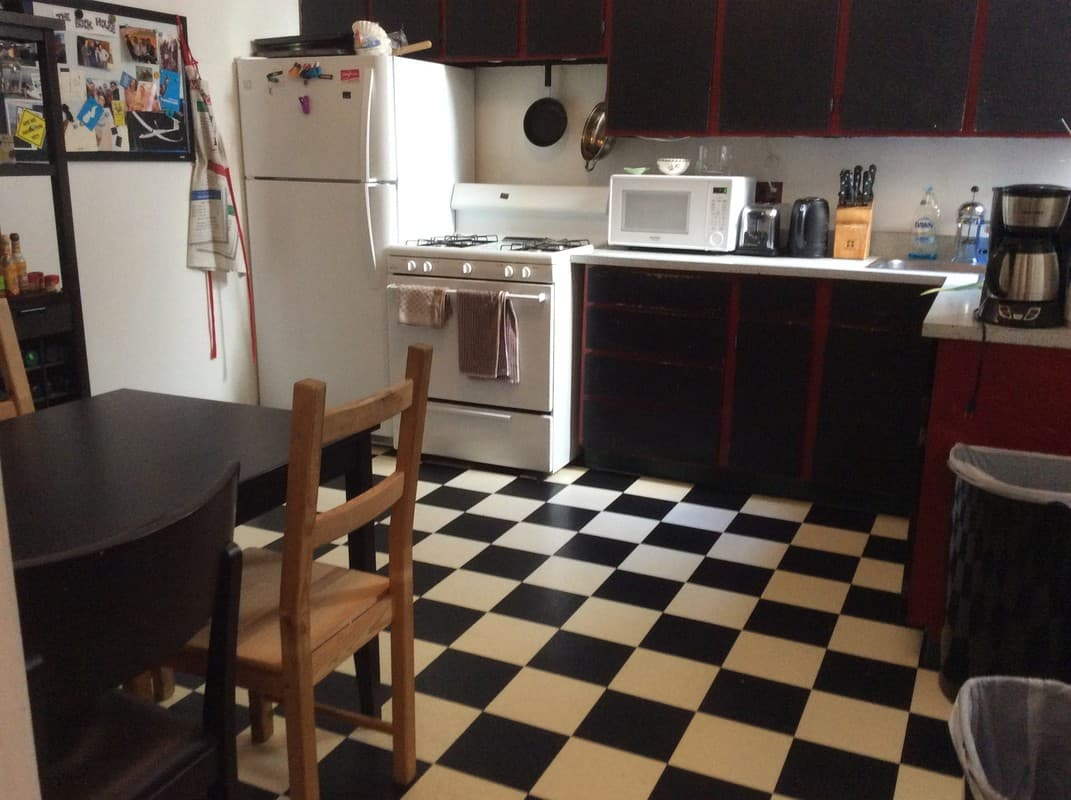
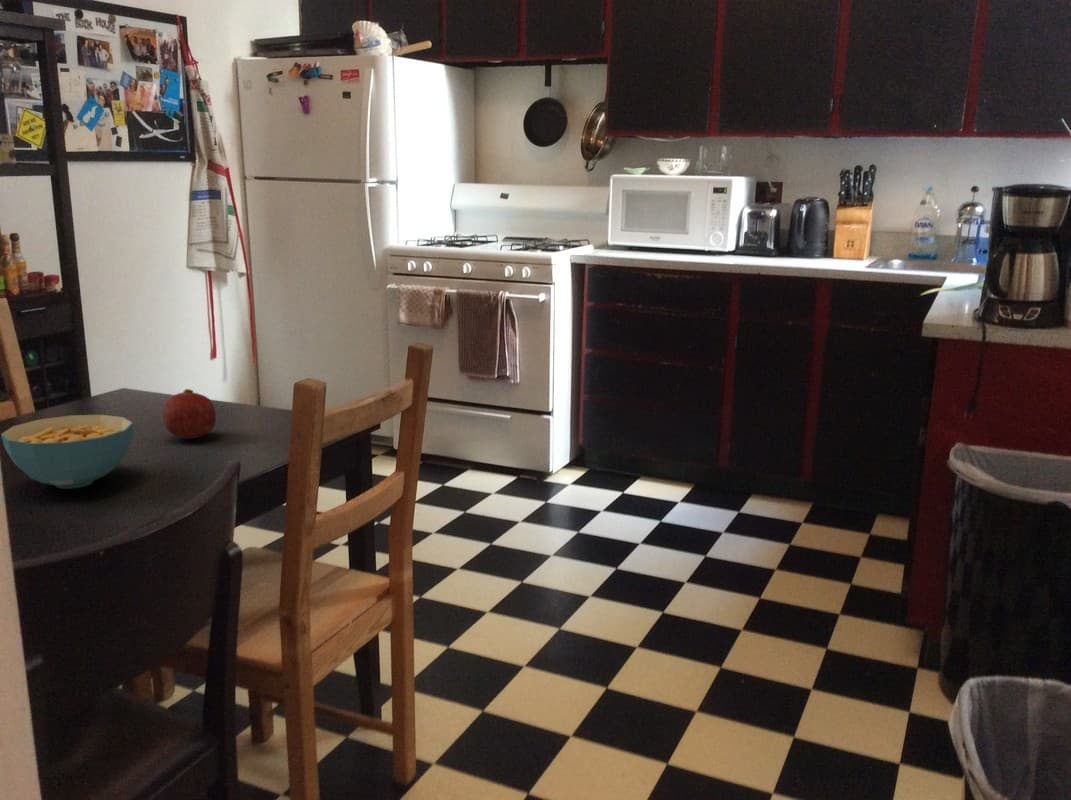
+ cereal bowl (71, 455)
+ fruit (189, 413)
